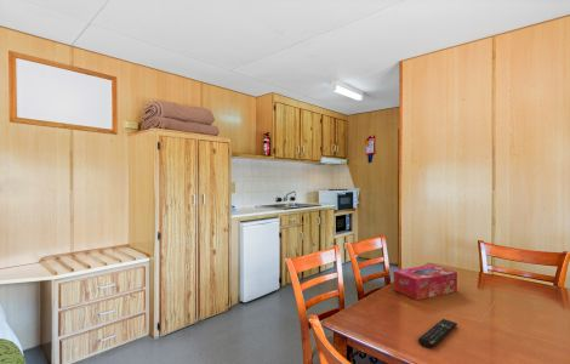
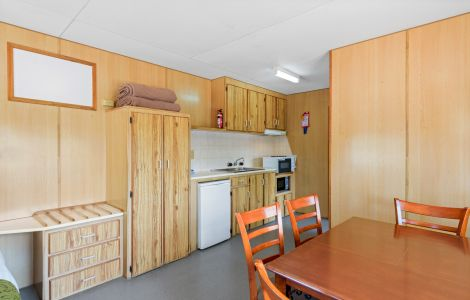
- tissue box (424, 280)
- remote control (438, 332)
